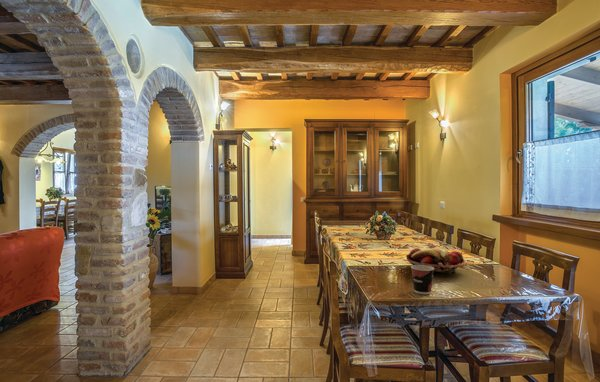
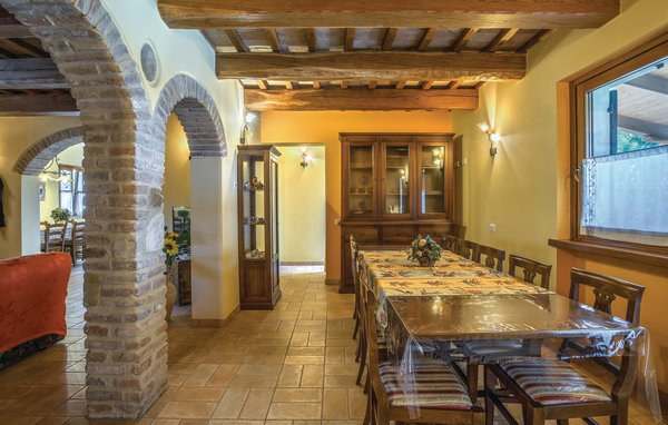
- cup (422, 279)
- fruit basket (436, 259)
